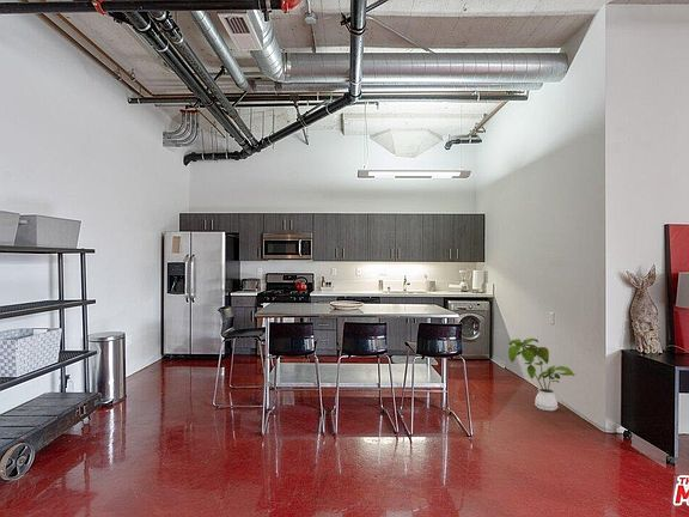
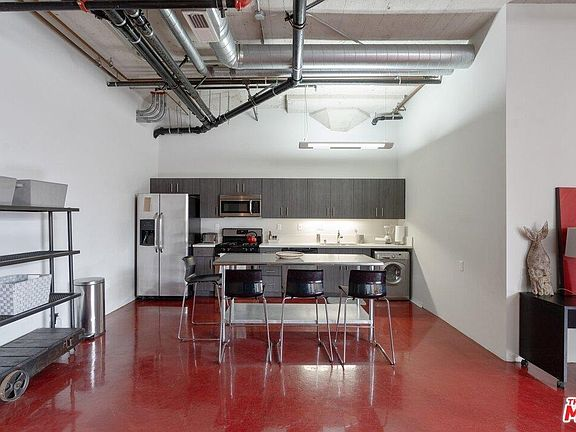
- house plant (535, 373)
